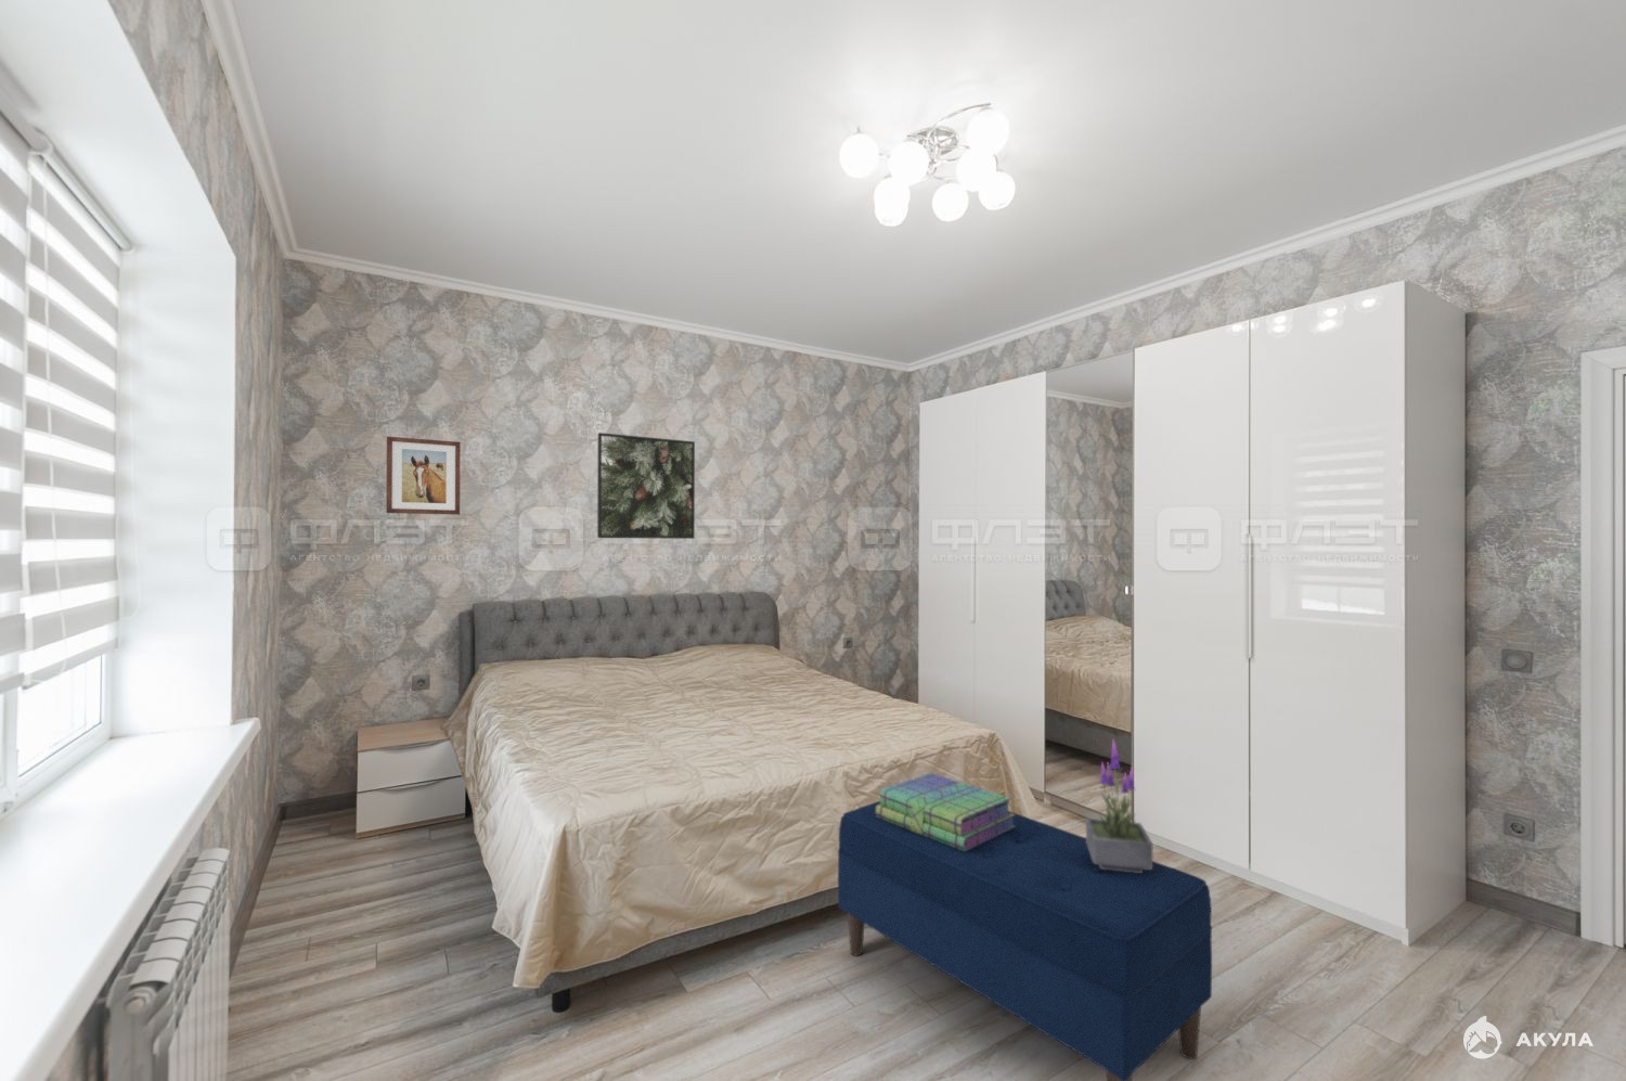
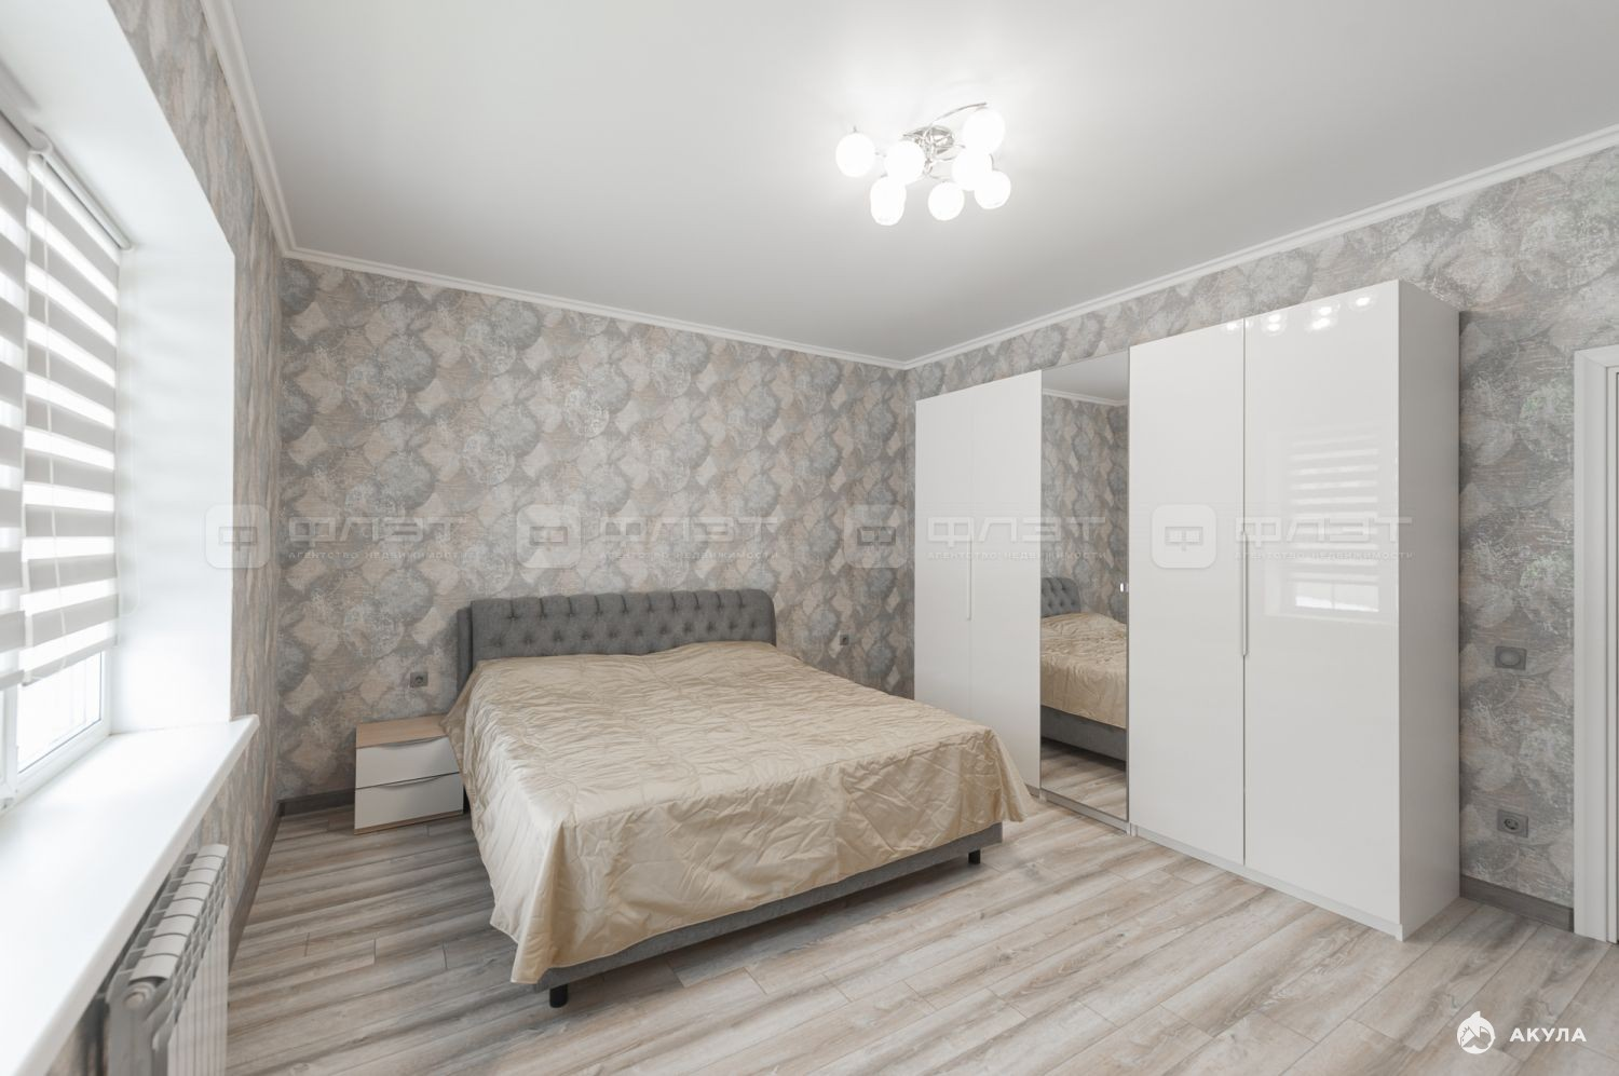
- wall art (423, 477)
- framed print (648, 487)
- stack of books (944, 807)
- potted plant (1118, 800)
- bench (1004, 919)
